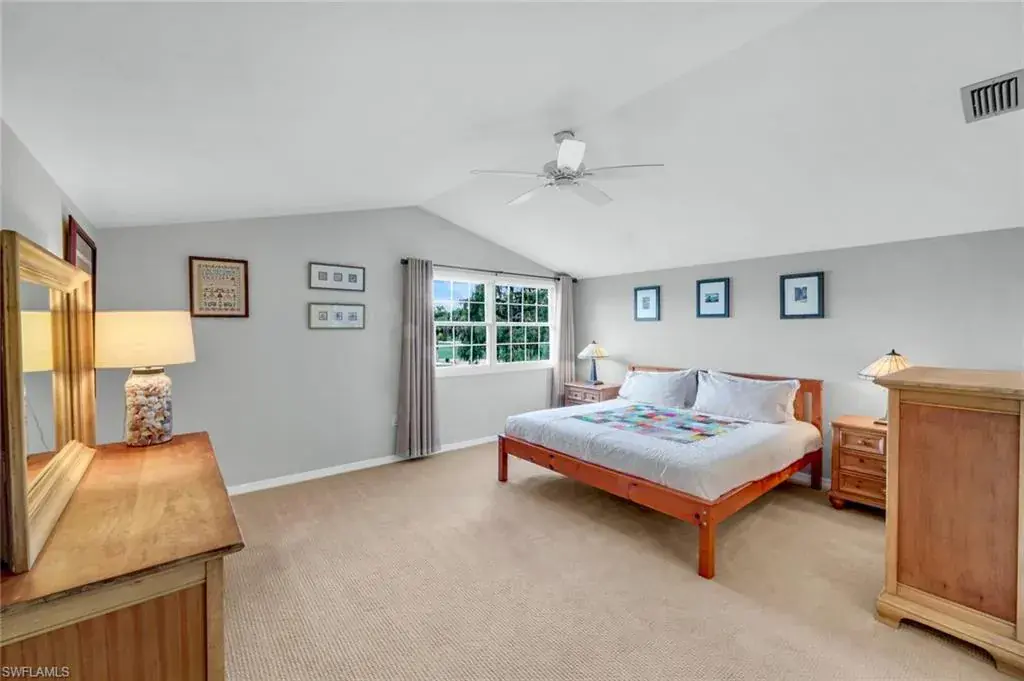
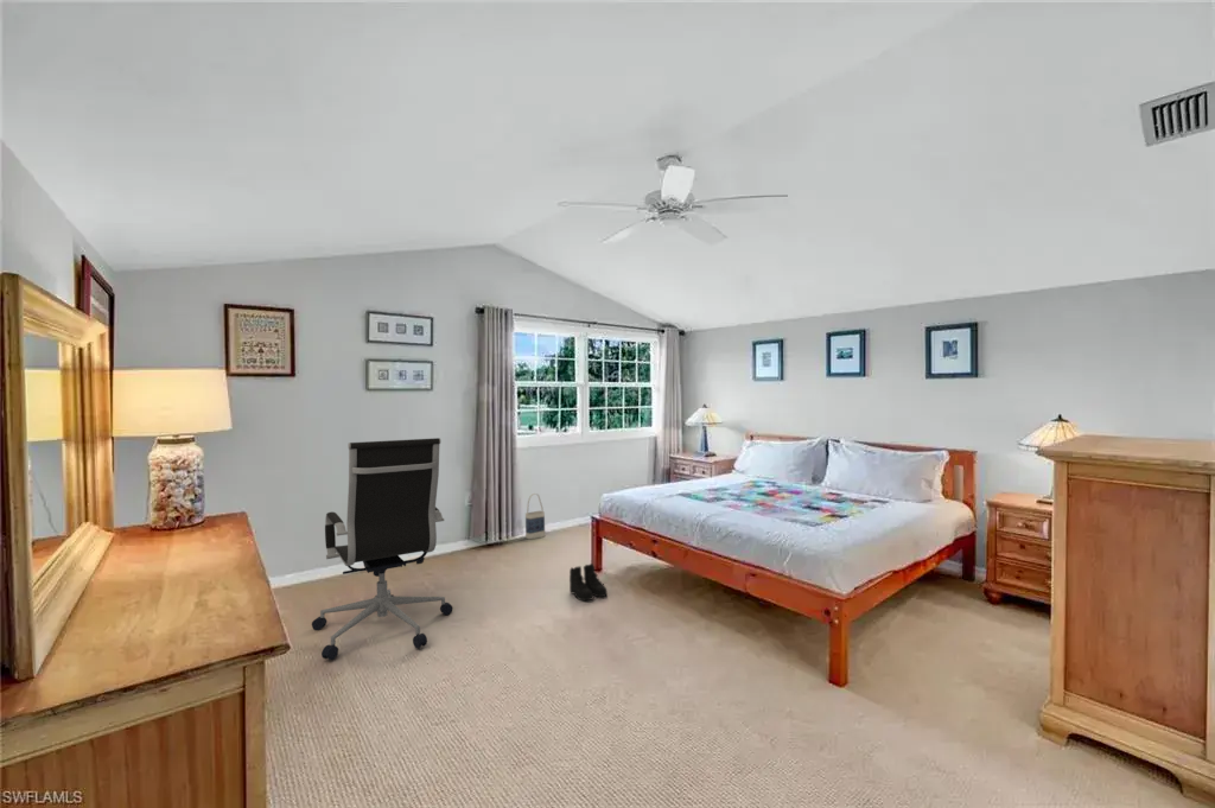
+ office chair (387, 532)
+ bag (534, 515)
+ boots (587, 580)
